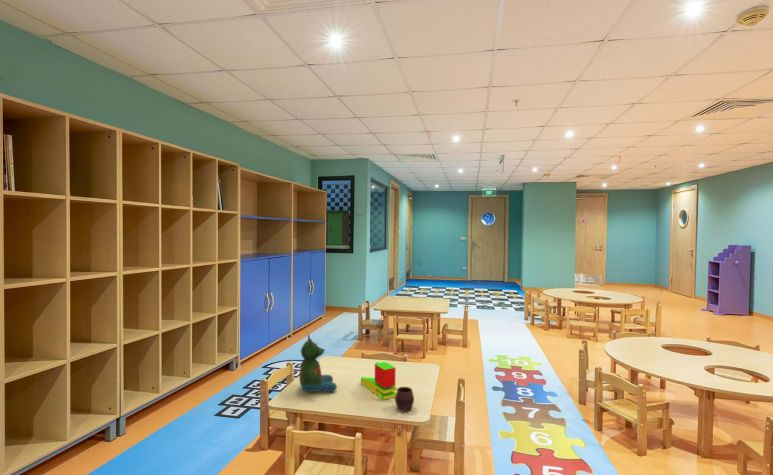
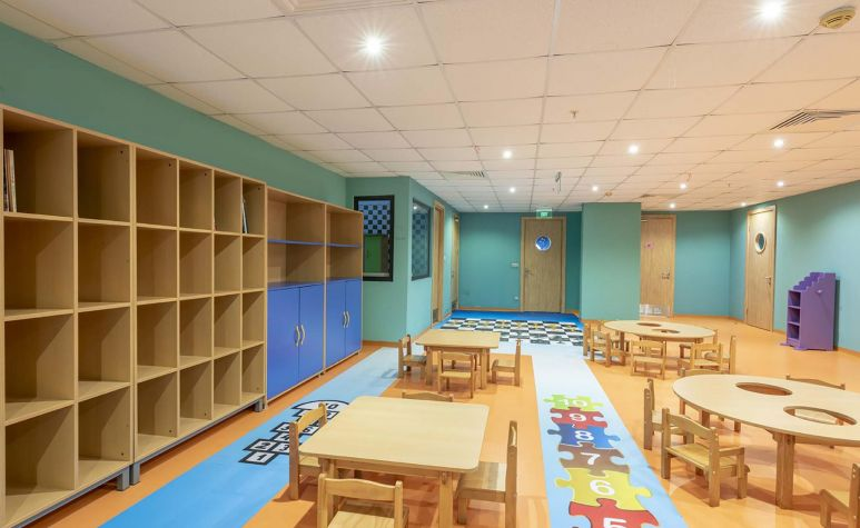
- toy blocks (375, 376)
- cup (404, 399)
- stuffed animal (317, 362)
